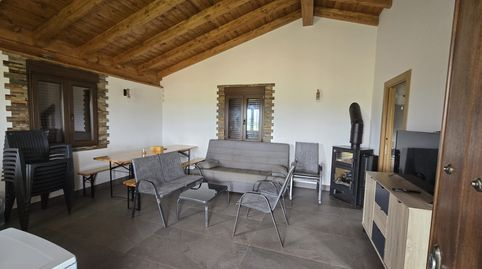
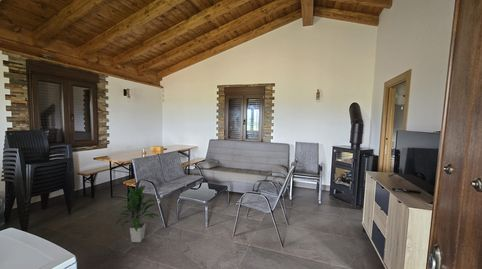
+ indoor plant (136, 212)
